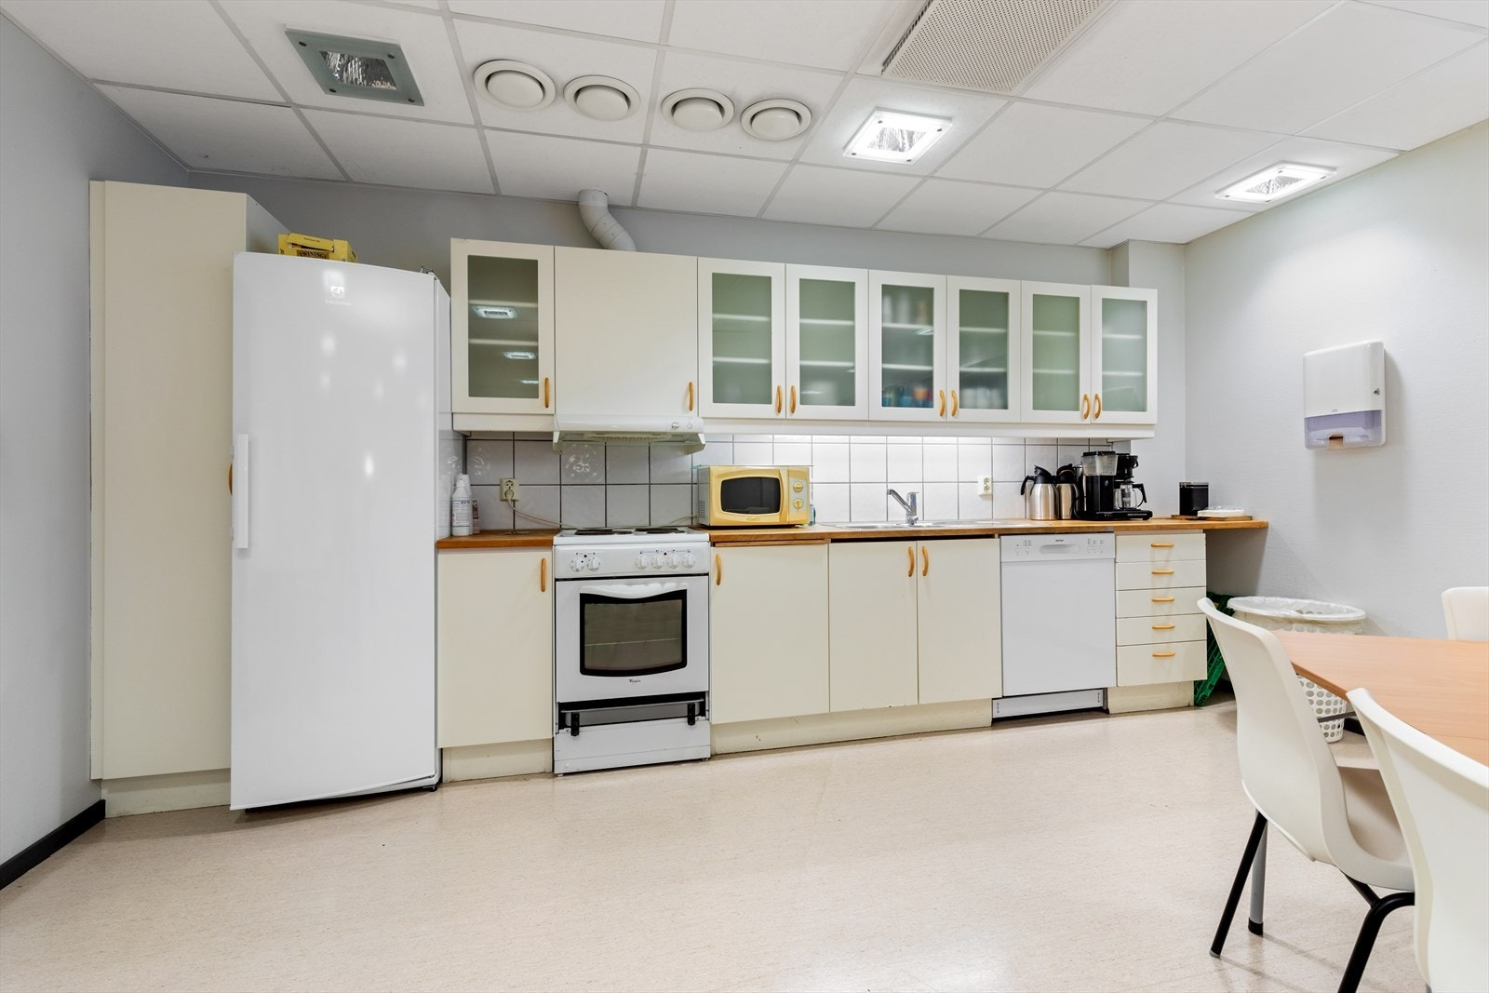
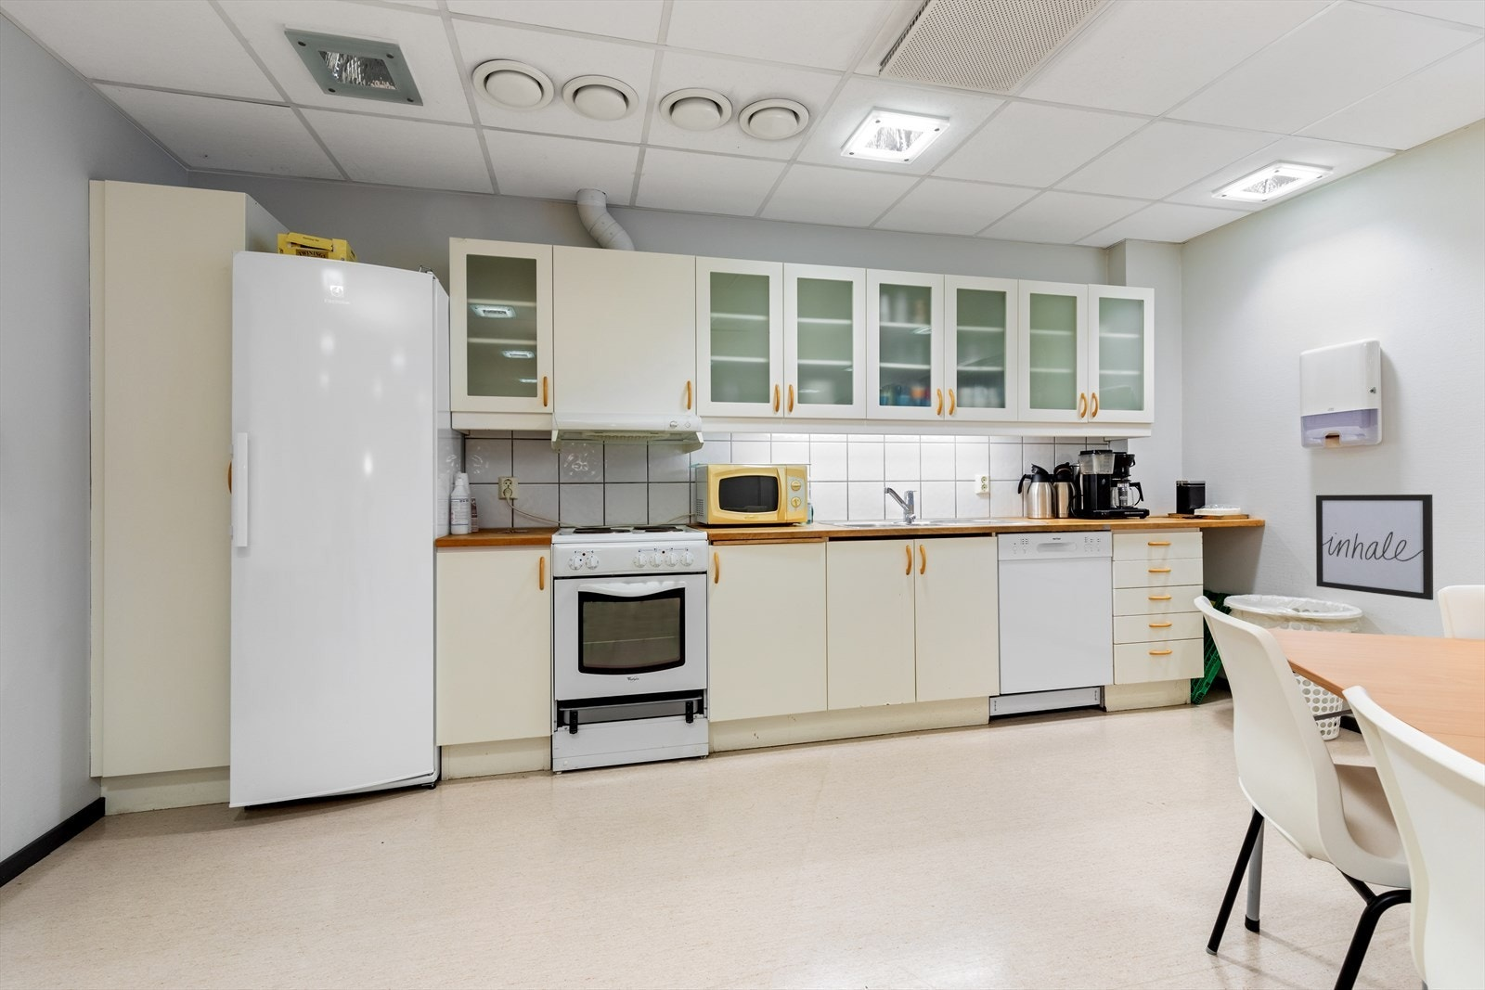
+ wall art (1370, 543)
